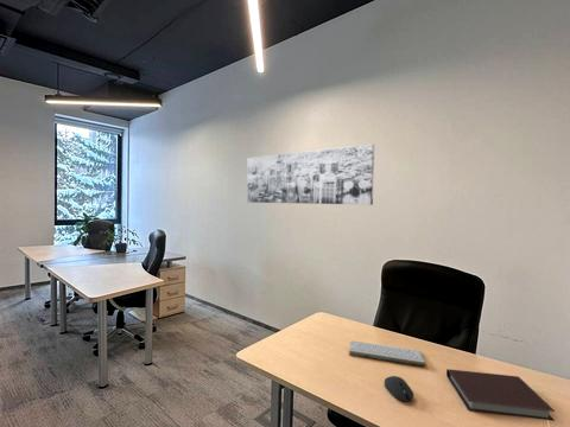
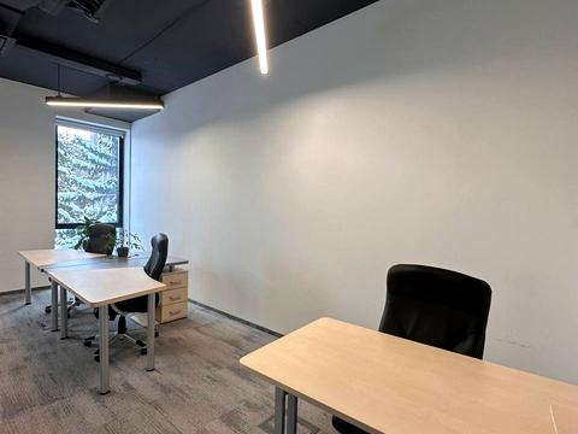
- keyboard (385, 351)
- wall art (300, 178)
- computer mouse (398, 385)
- notebook (494, 391)
